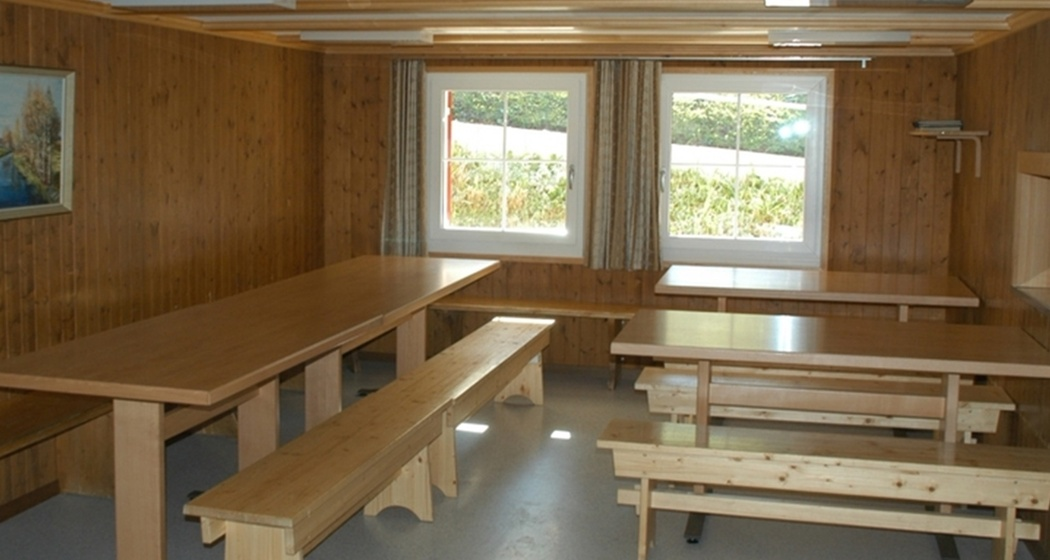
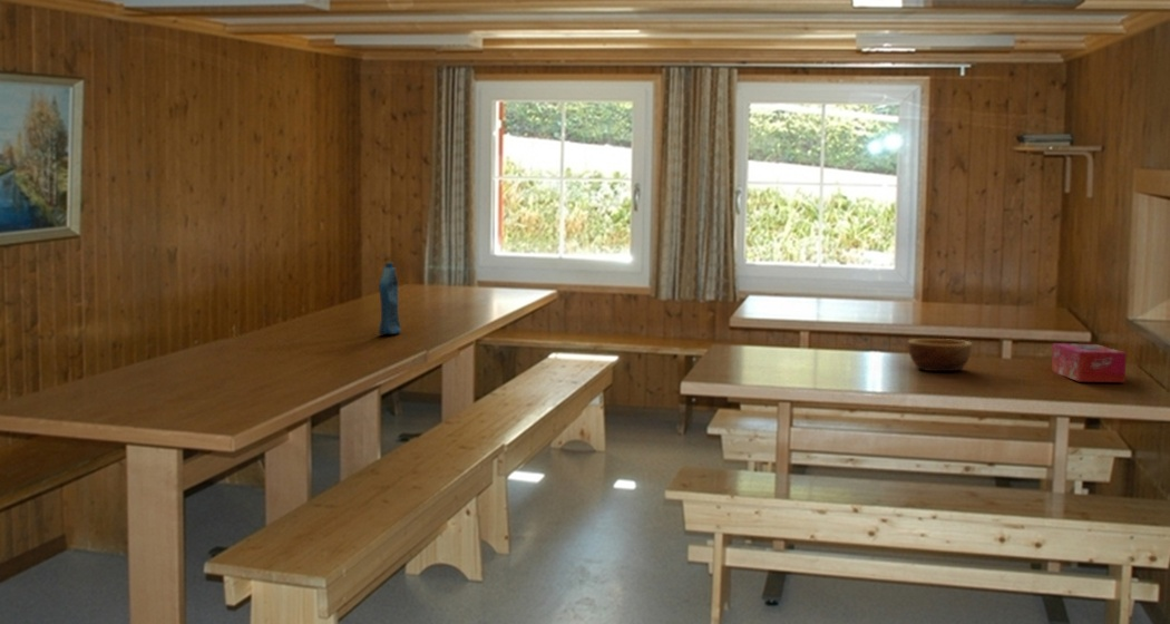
+ bottle (389, 299)
+ tissue box (1088, 362)
+ bowl (938, 355)
